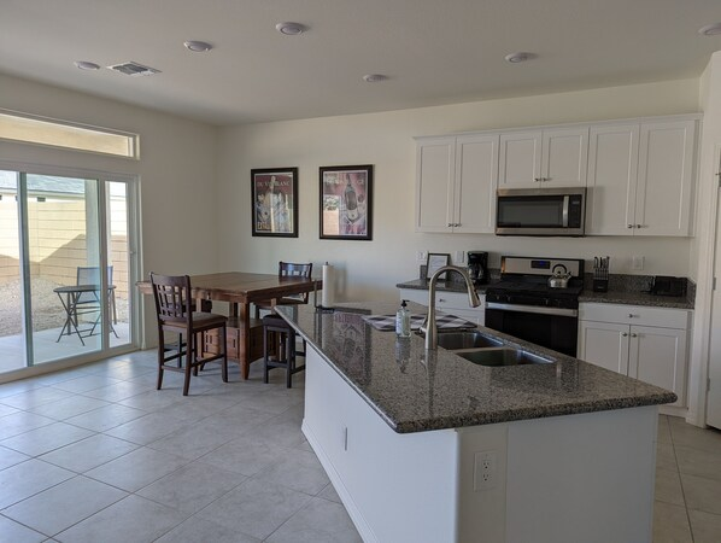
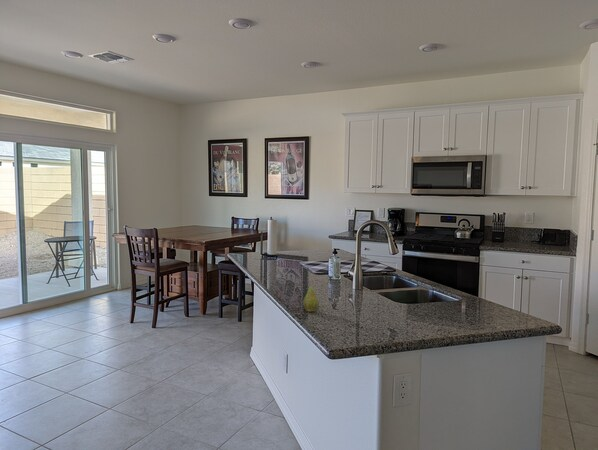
+ fruit (310, 297)
